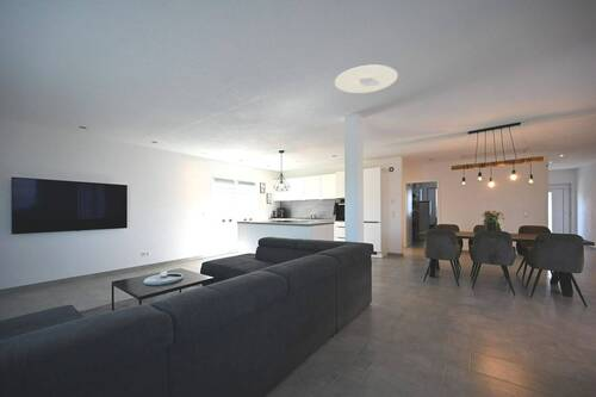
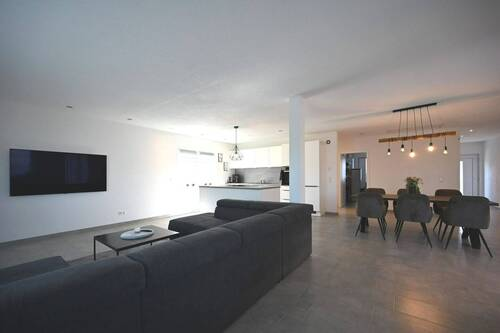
- ceiling light (365, 77)
